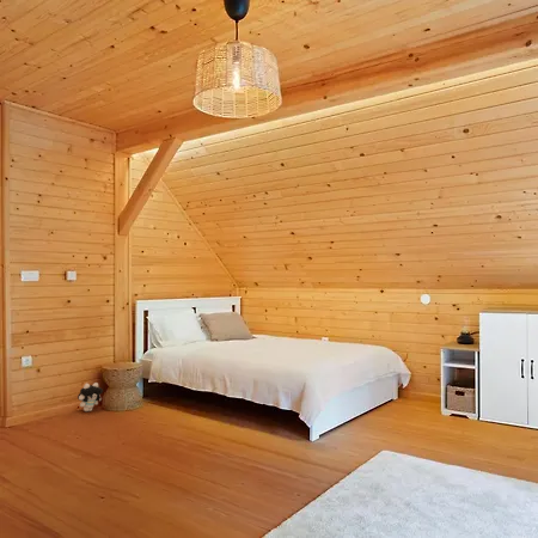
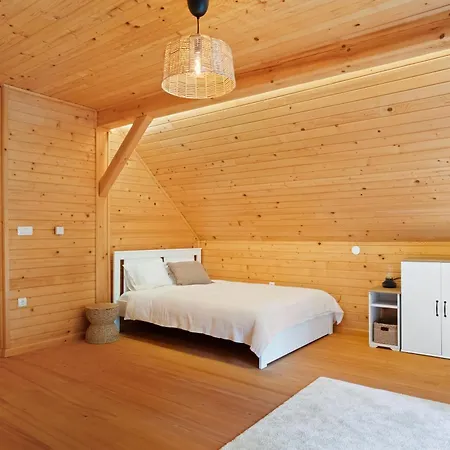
- plush toy (90, 396)
